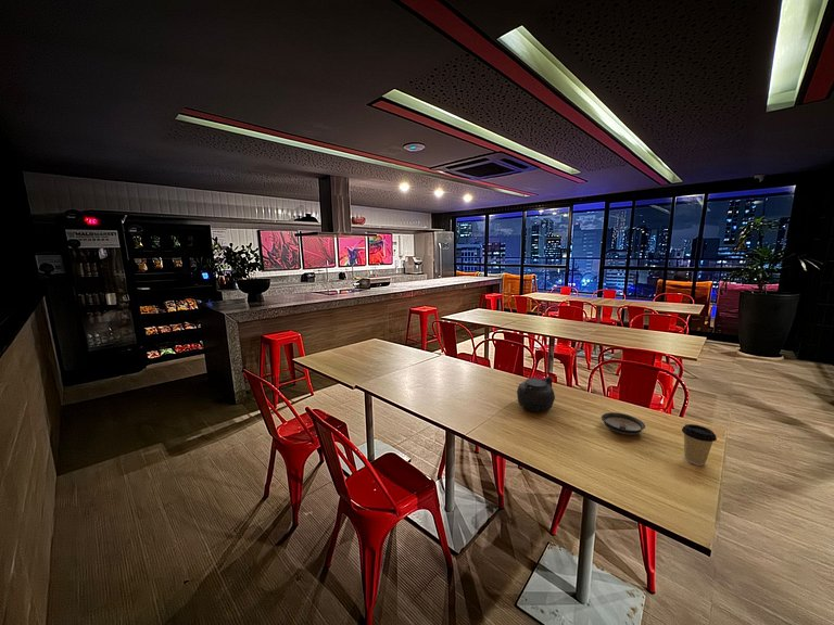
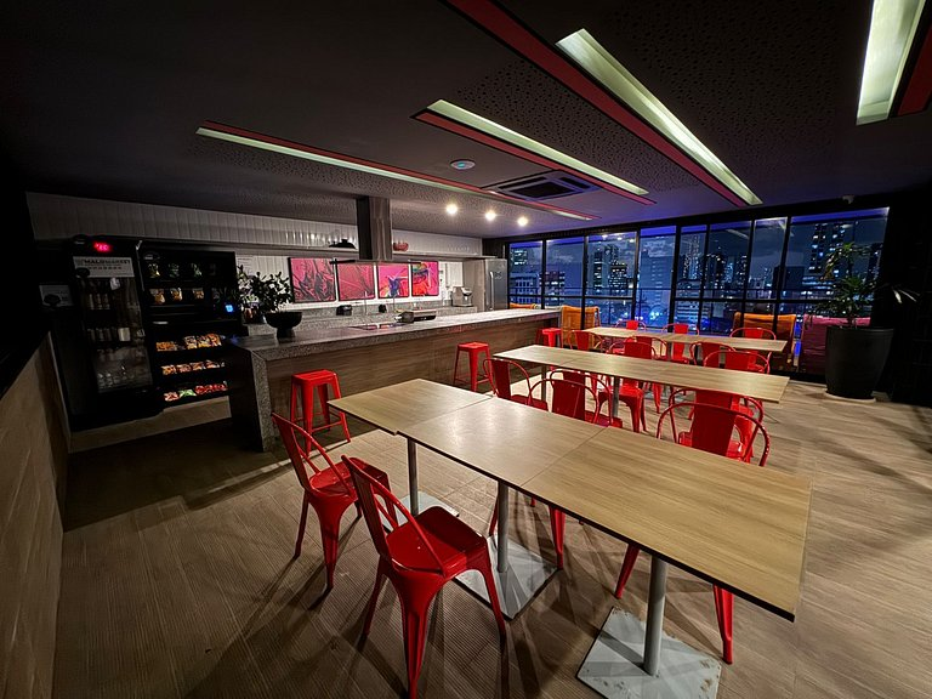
- coffee cup (696, 444)
- teapot (538, 393)
- saucer (621, 424)
